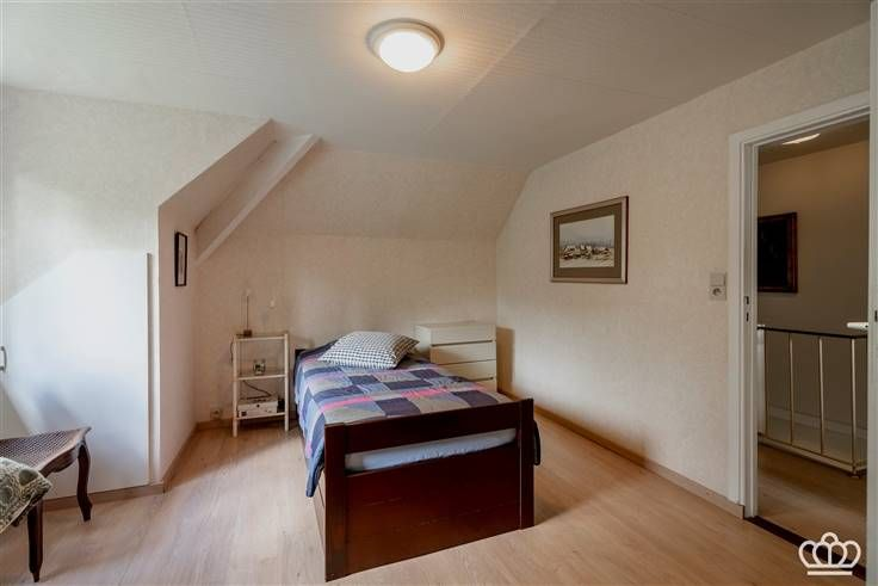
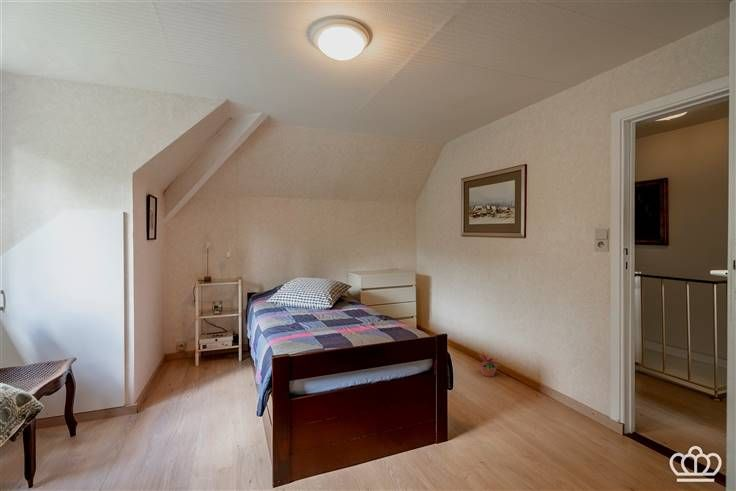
+ potted plant (487, 362)
